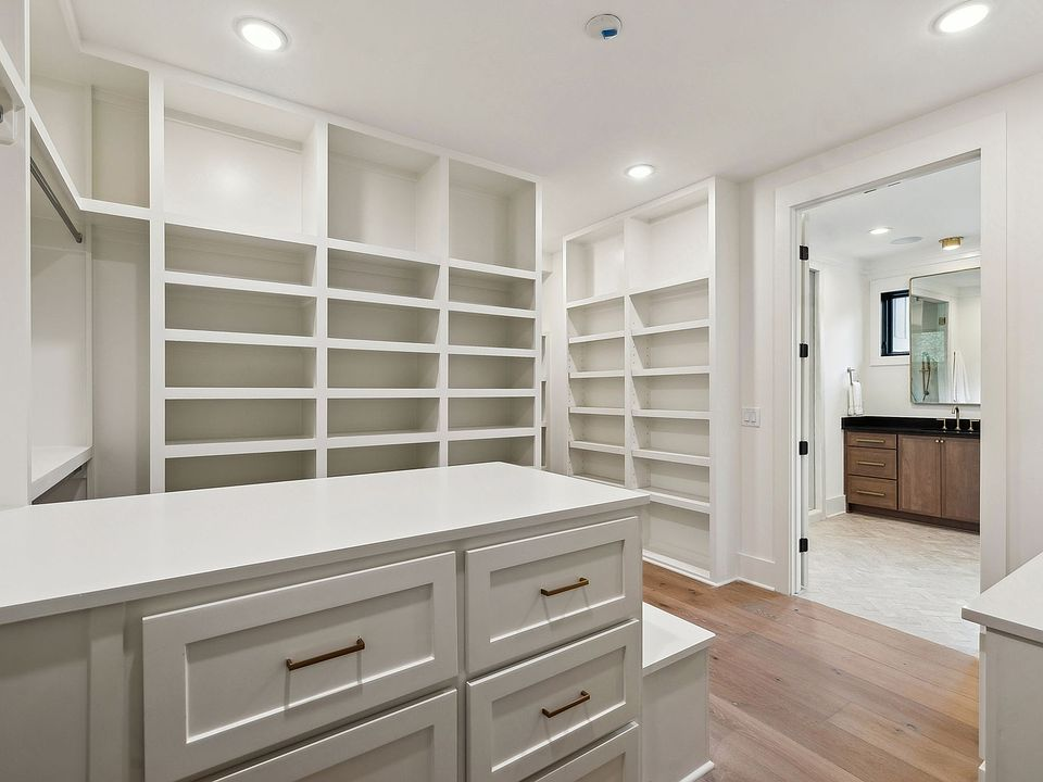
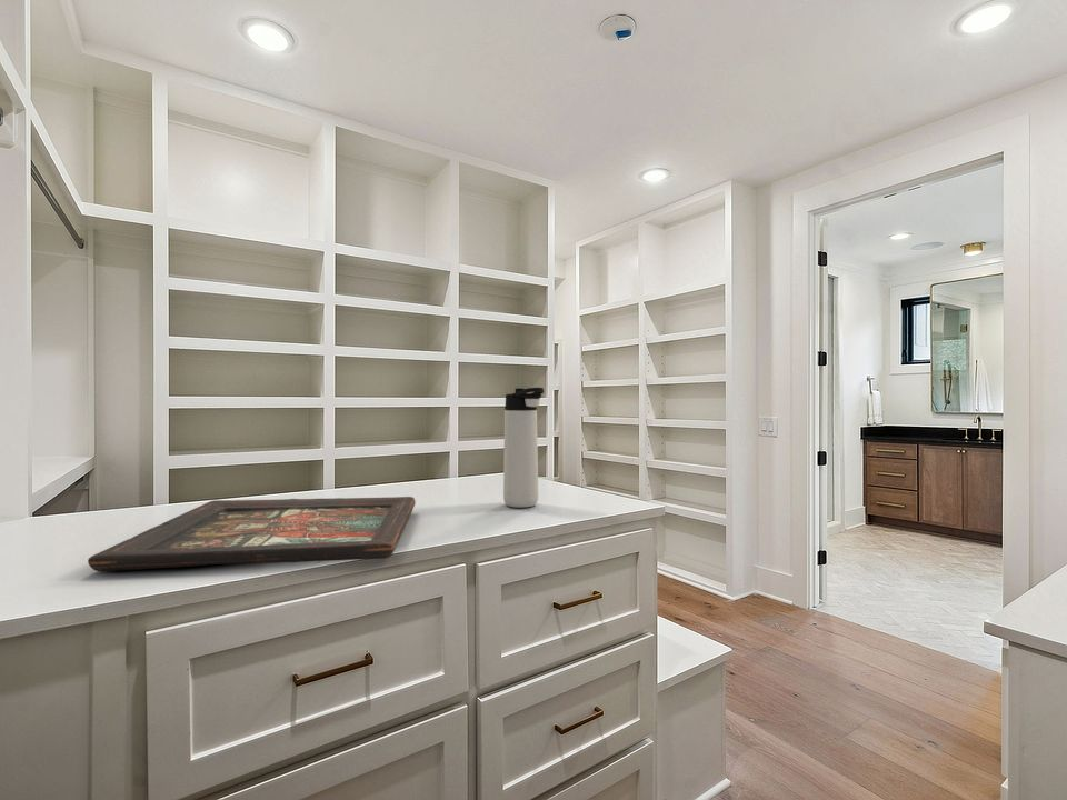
+ thermos bottle (525, 447)
+ decorative tray (287, 526)
